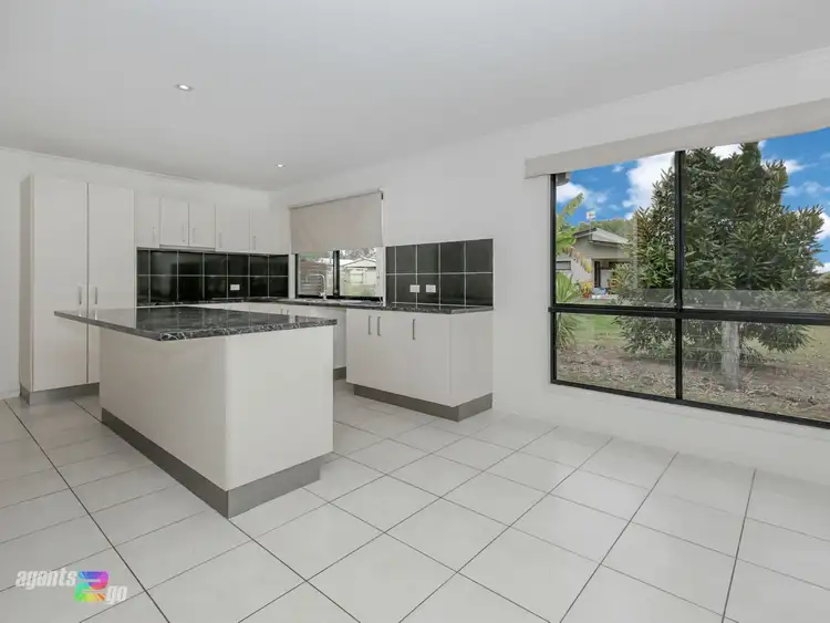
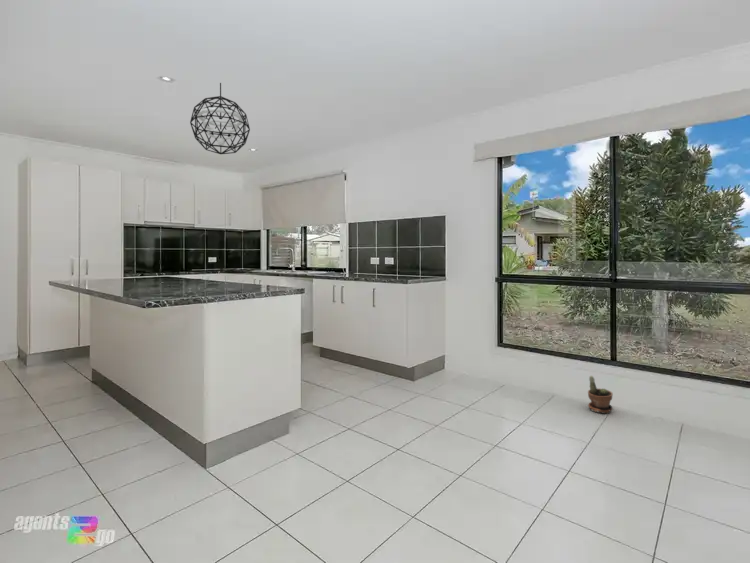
+ potted plant (600, 393)
+ pendant light (220, 118)
